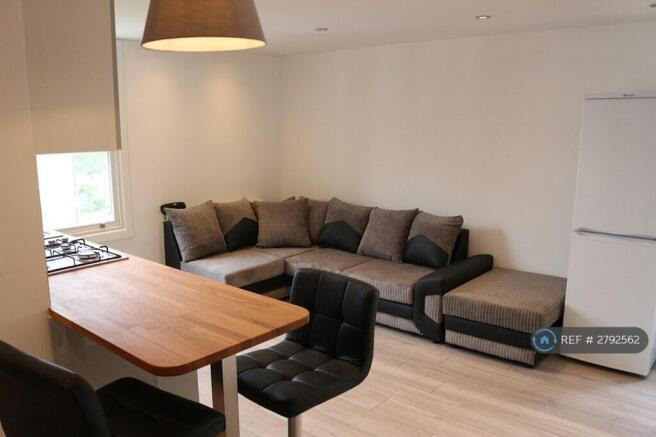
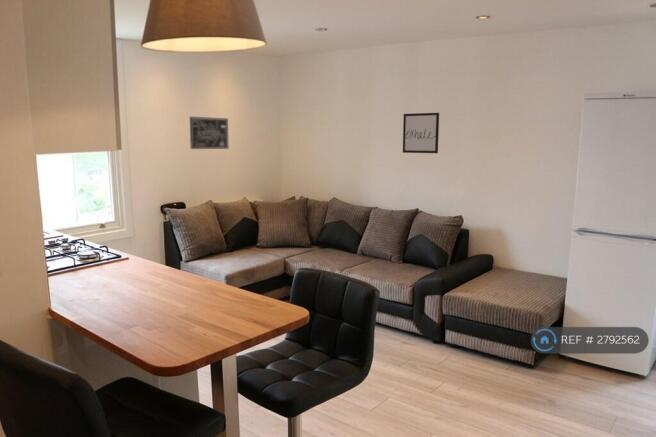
+ wall art (420, 133)
+ wall art (209, 133)
